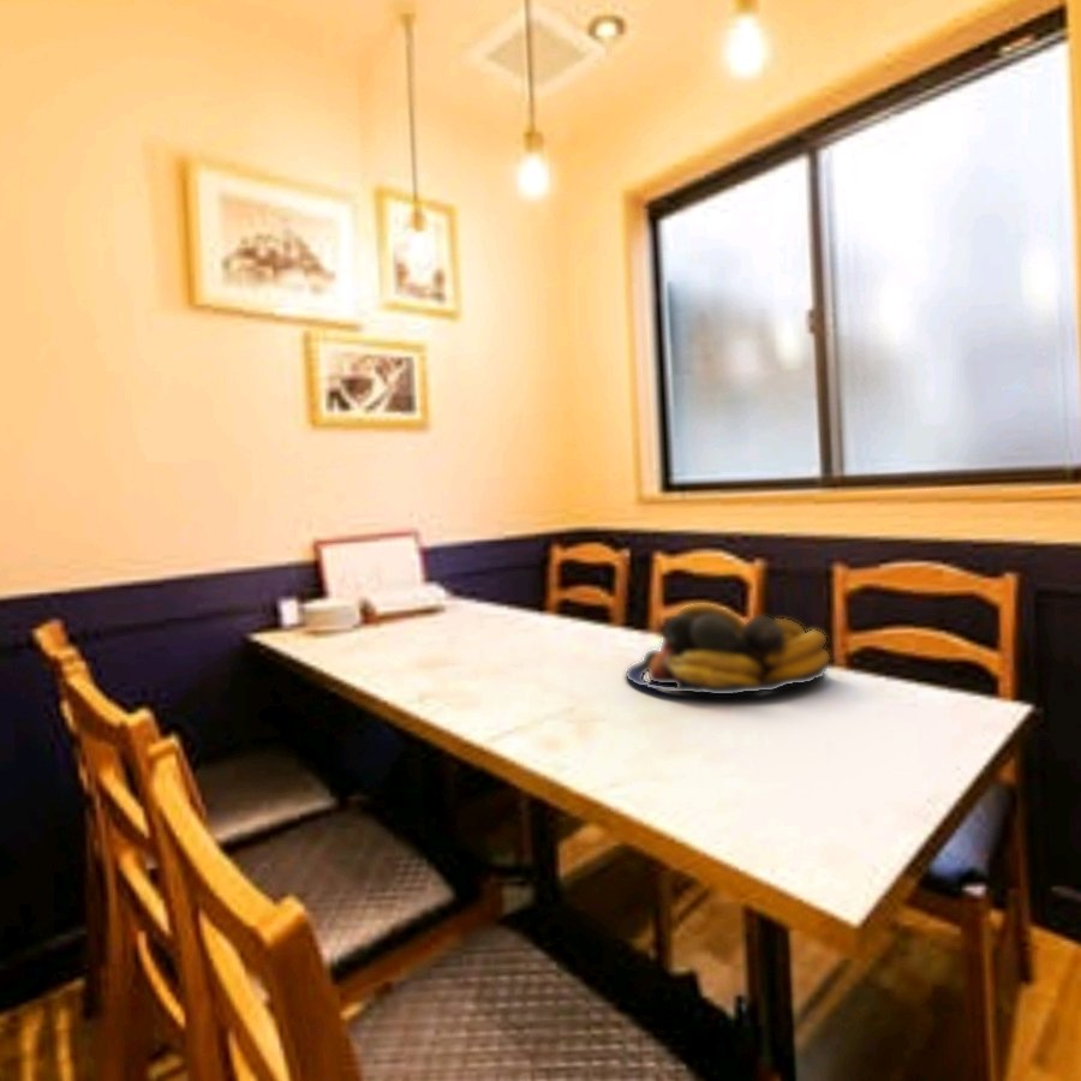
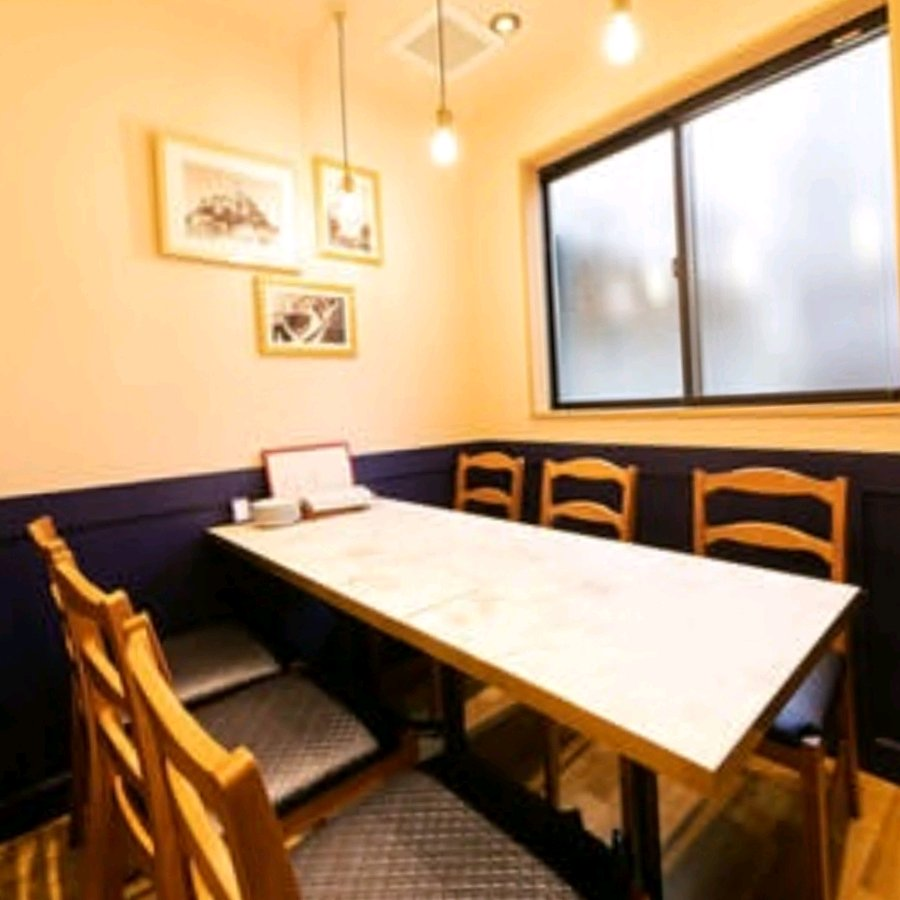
- fruit bowl (721, 639)
